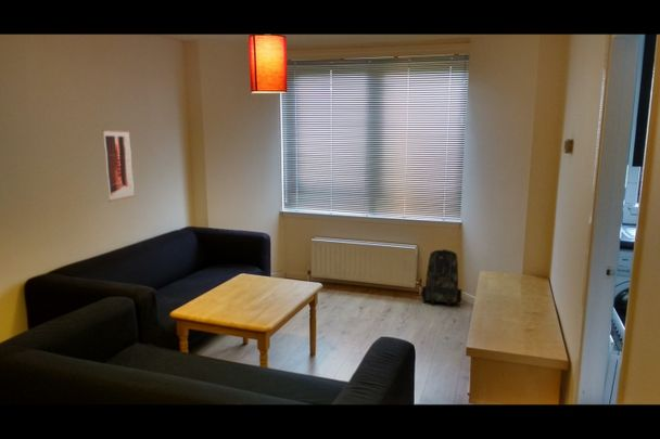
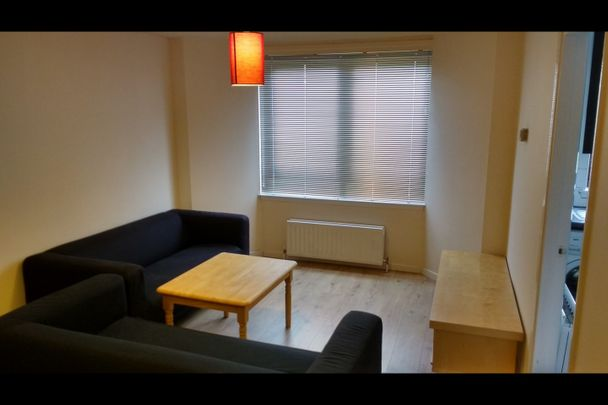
- backpack (443, 275)
- wall art (119, 165)
